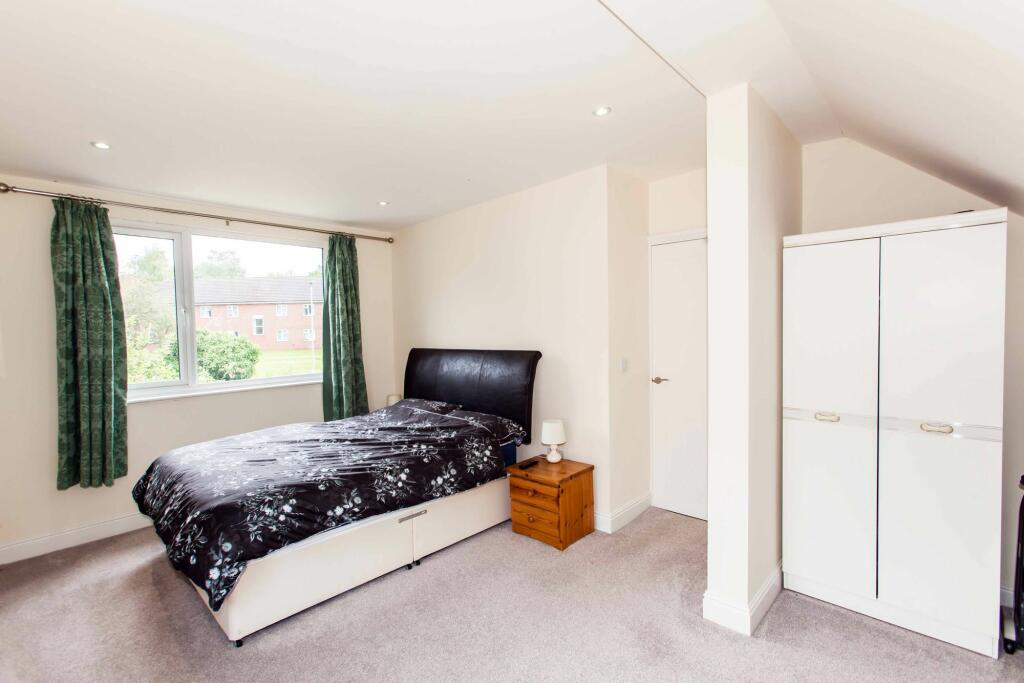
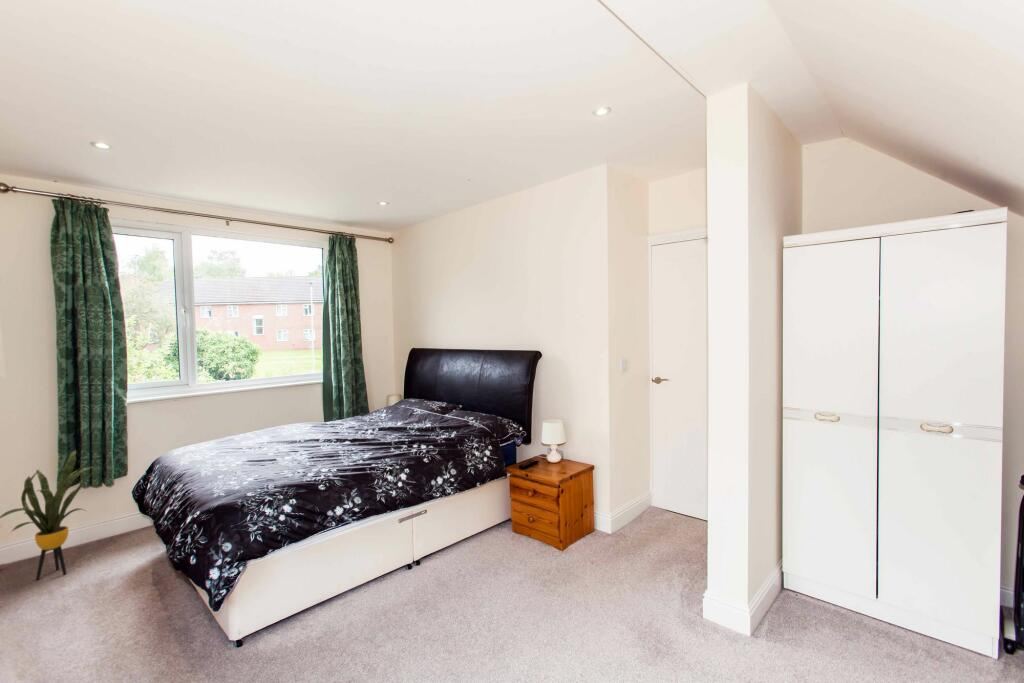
+ house plant (60, 515)
